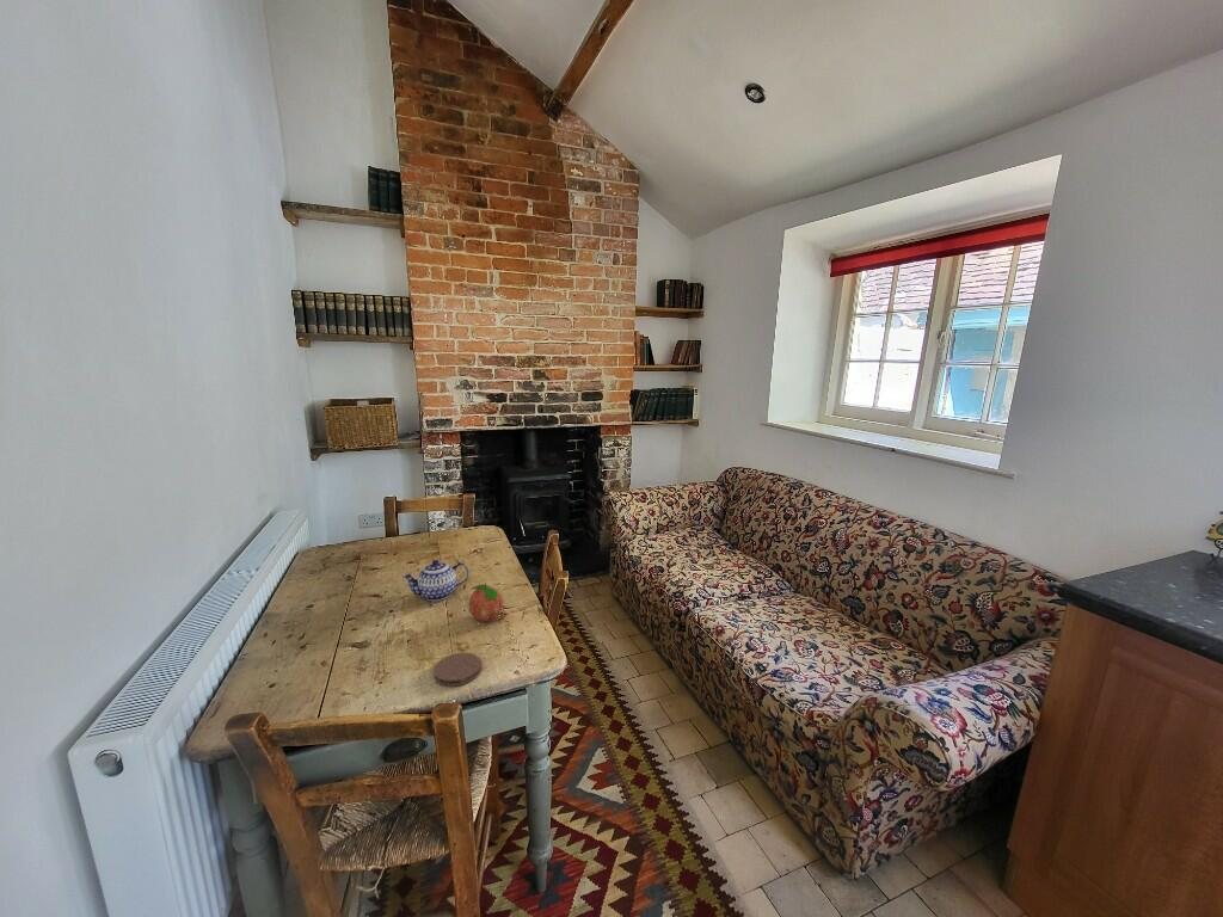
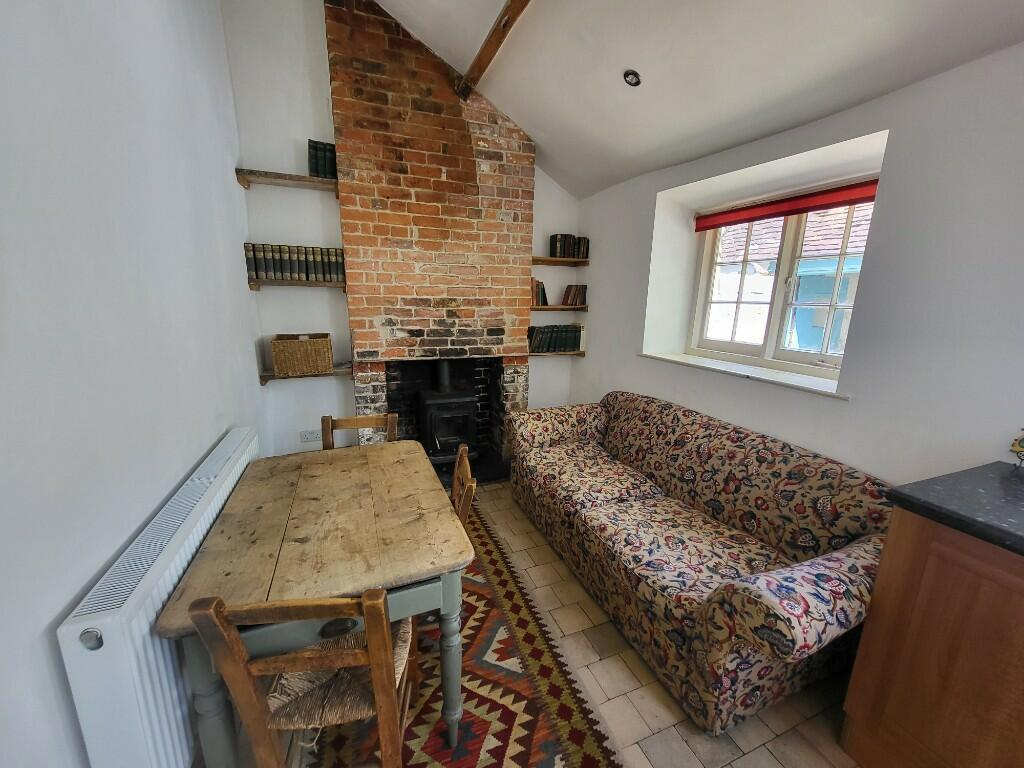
- fruit (486, 601)
- teapot (436, 578)
- coaster (457, 669)
